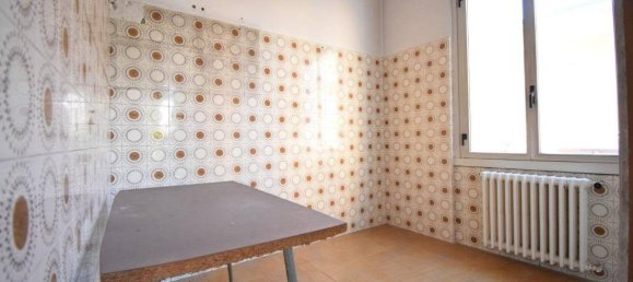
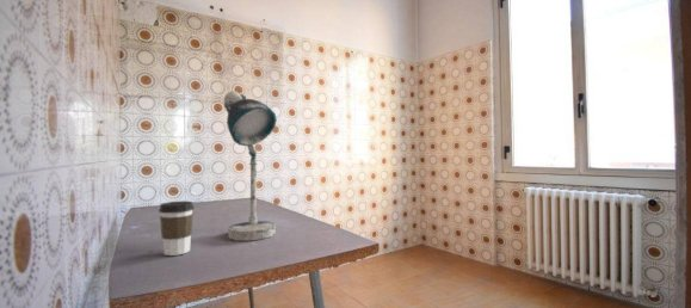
+ desk lamp (251, 167)
+ coffee cup (177, 227)
